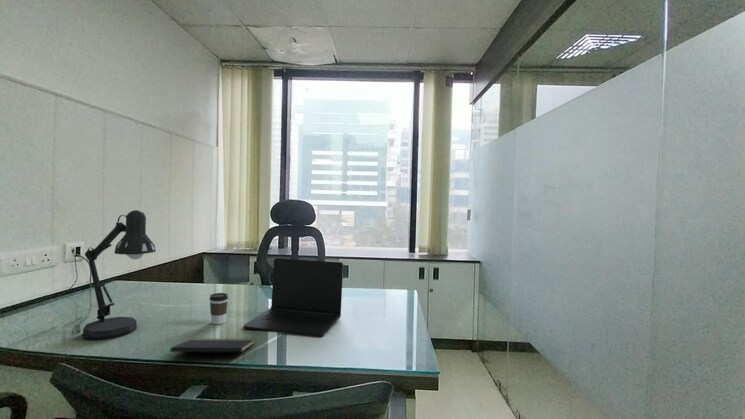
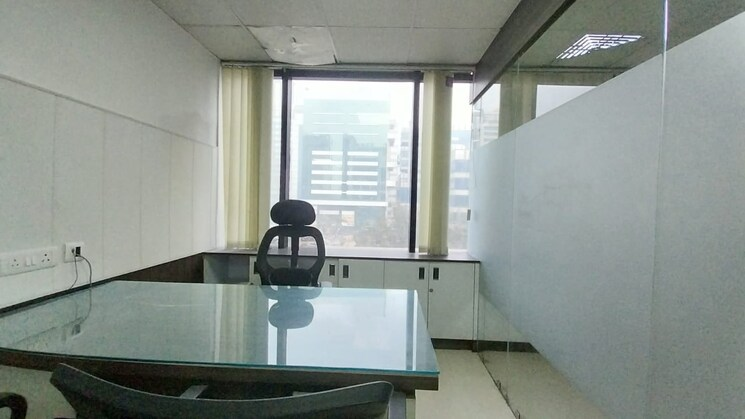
- laptop (296, 293)
- coffee cup (218, 308)
- notepad (215, 345)
- desk lamp (116, 253)
